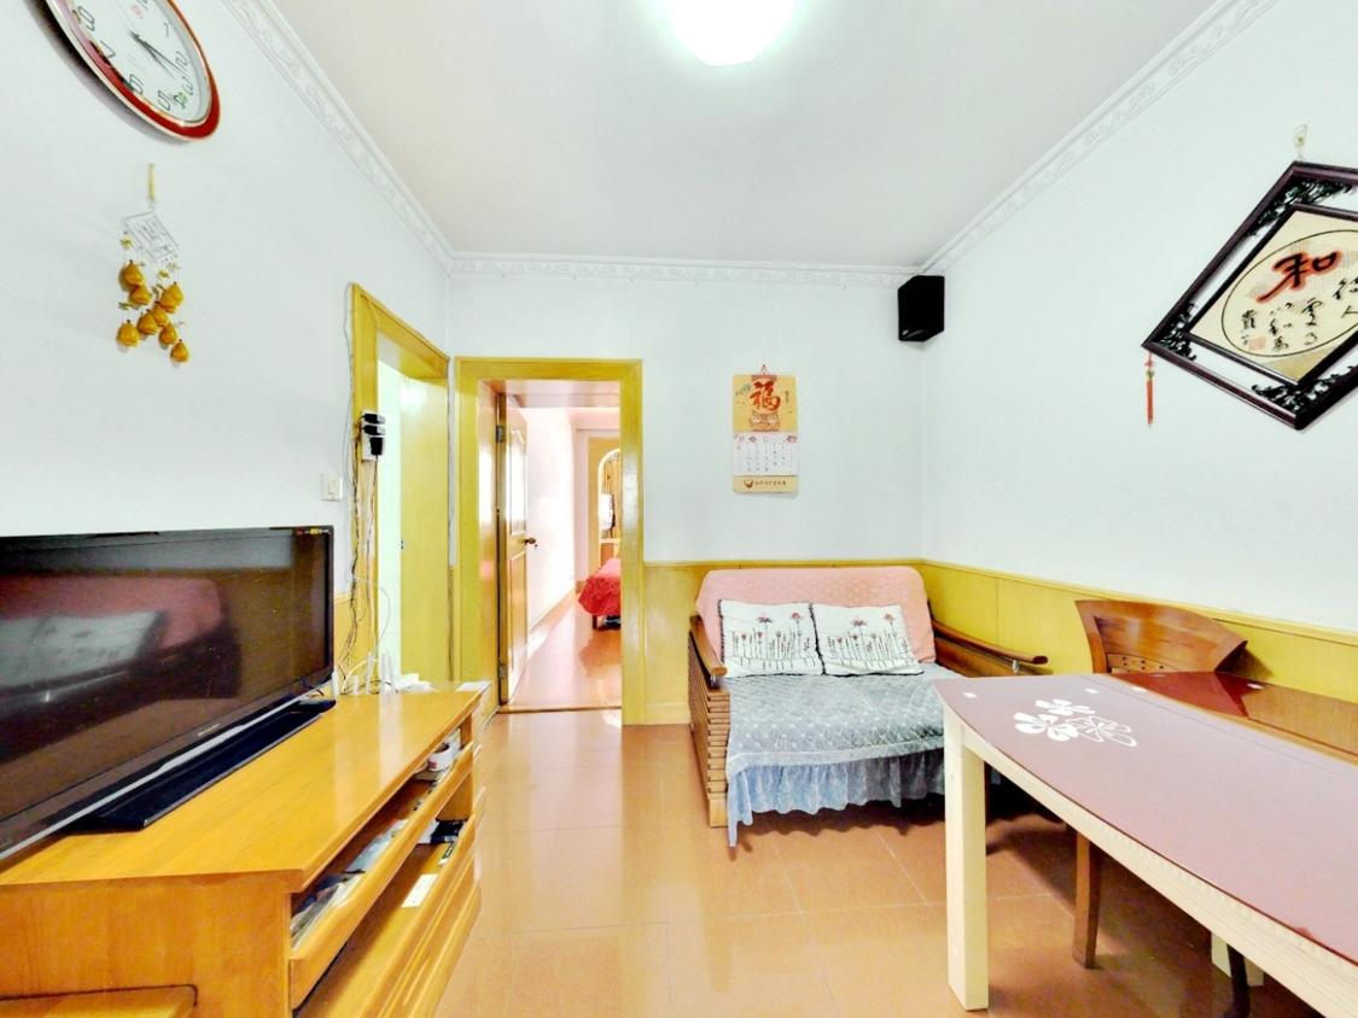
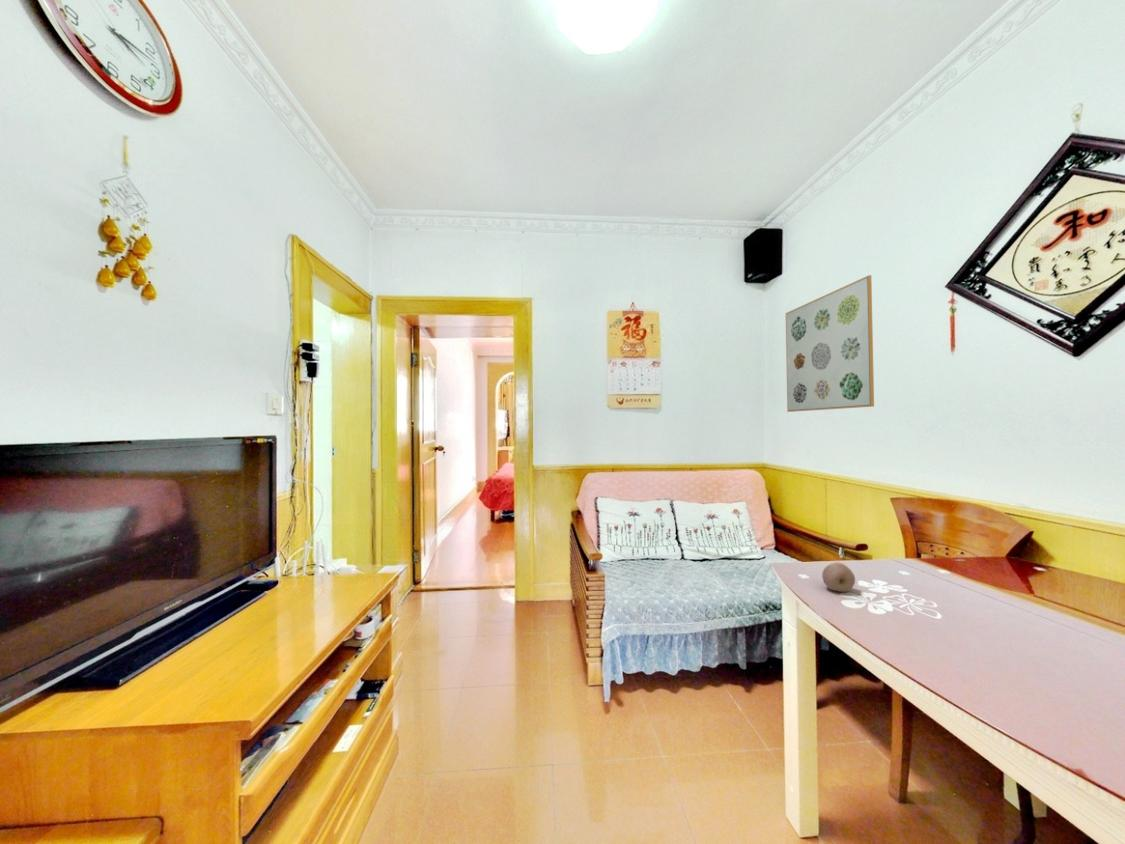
+ wall art (823, 353)
+ fruit (838, 576)
